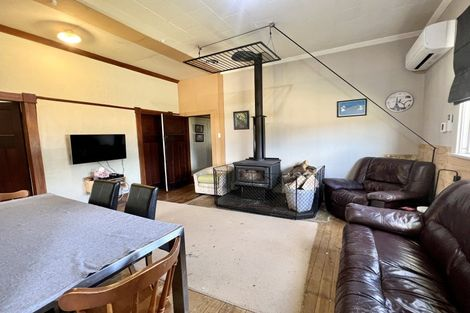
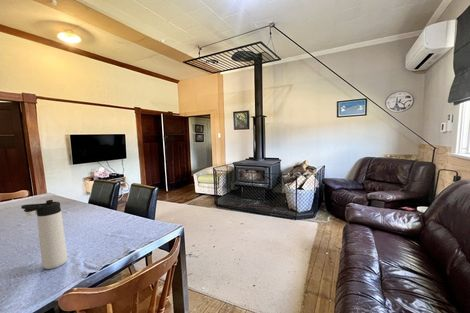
+ thermos bottle (45, 234)
